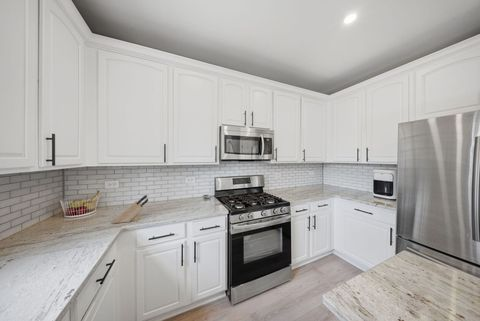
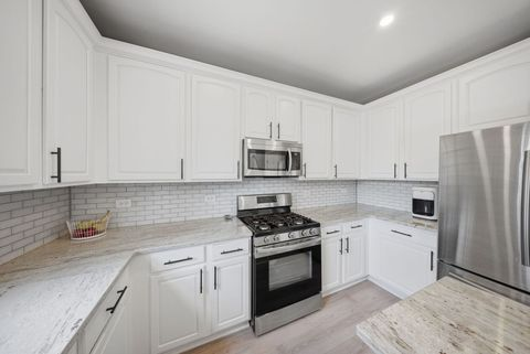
- knife block (131, 208)
